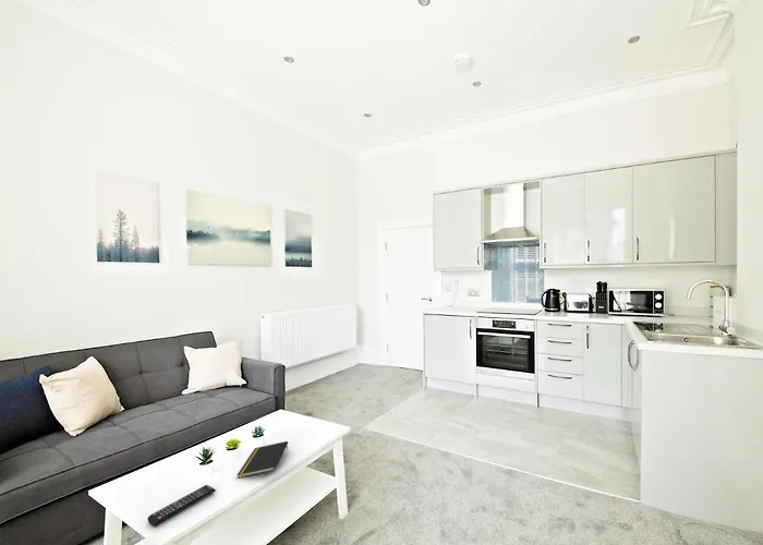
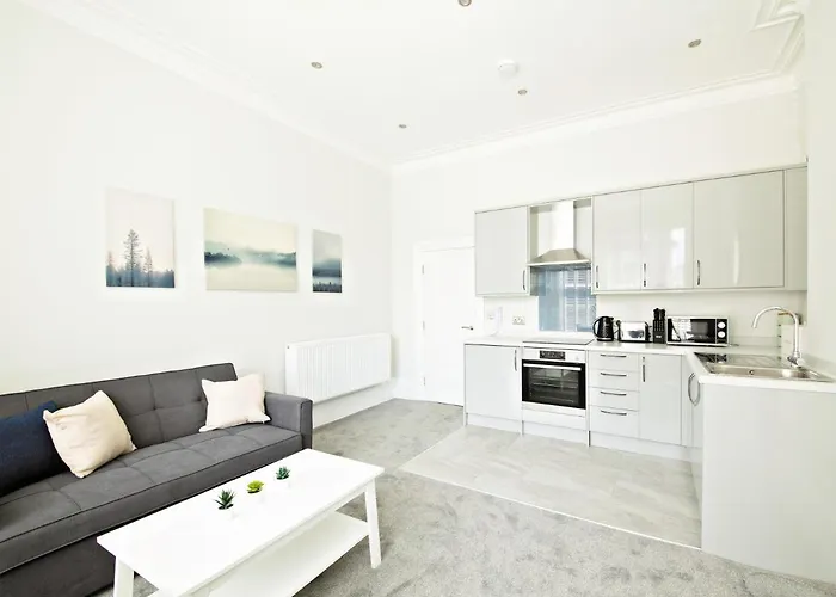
- remote control (183, 504)
- notepad (264, 458)
